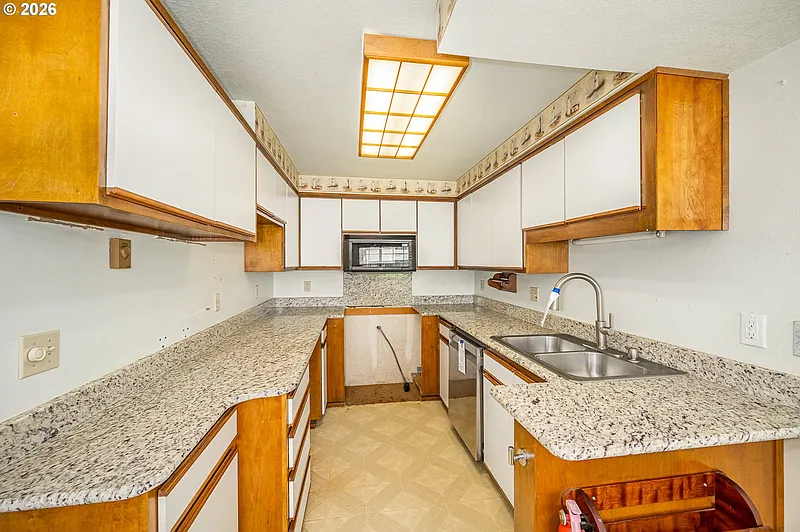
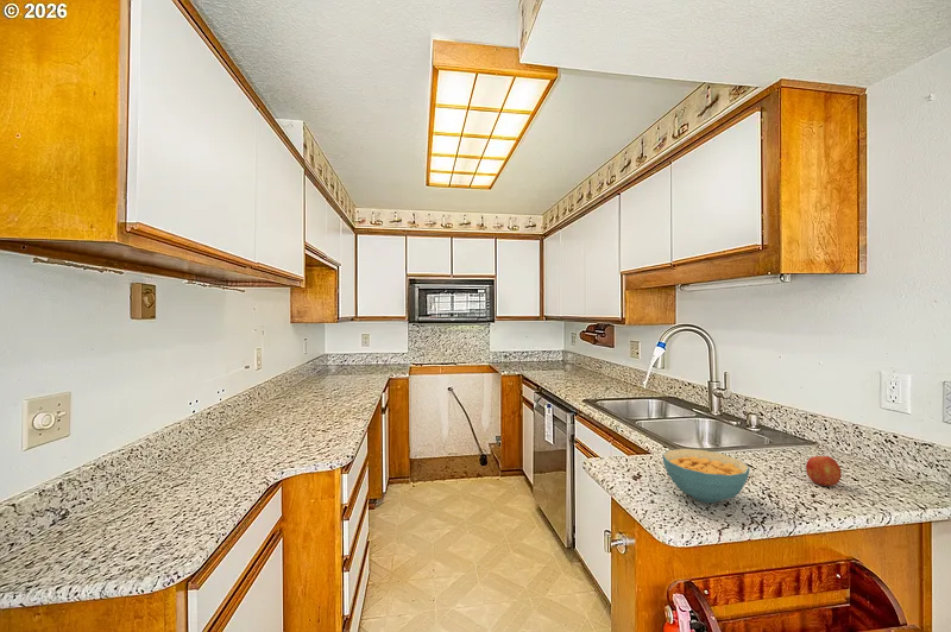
+ fruit (823, 469)
+ cereal bowl (704, 479)
